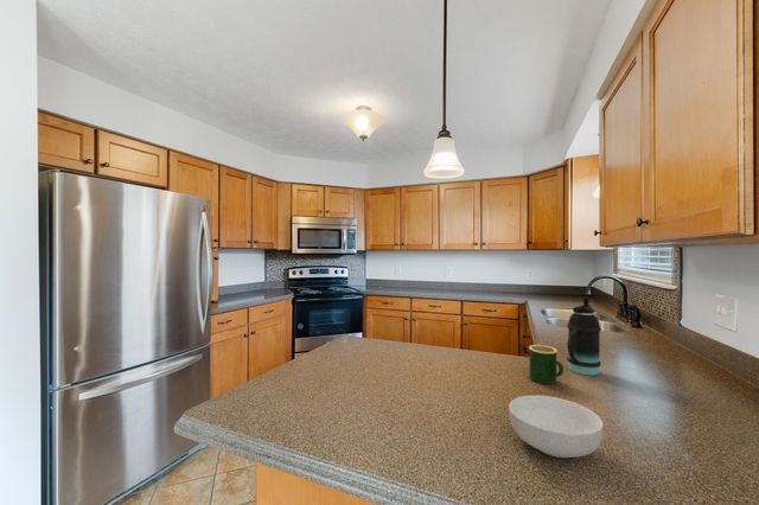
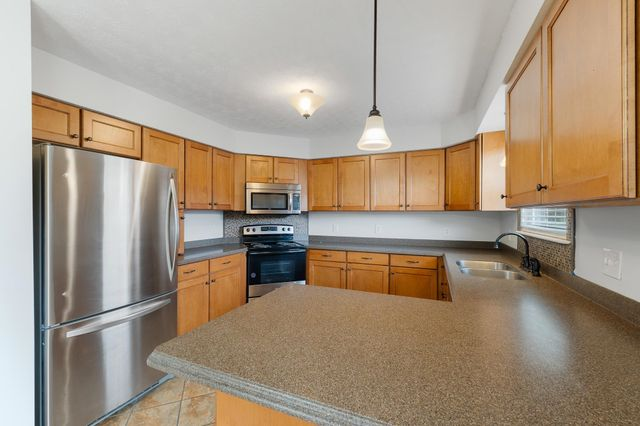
- mug (547, 365)
- bottle (580, 334)
- cereal bowl (553, 428)
